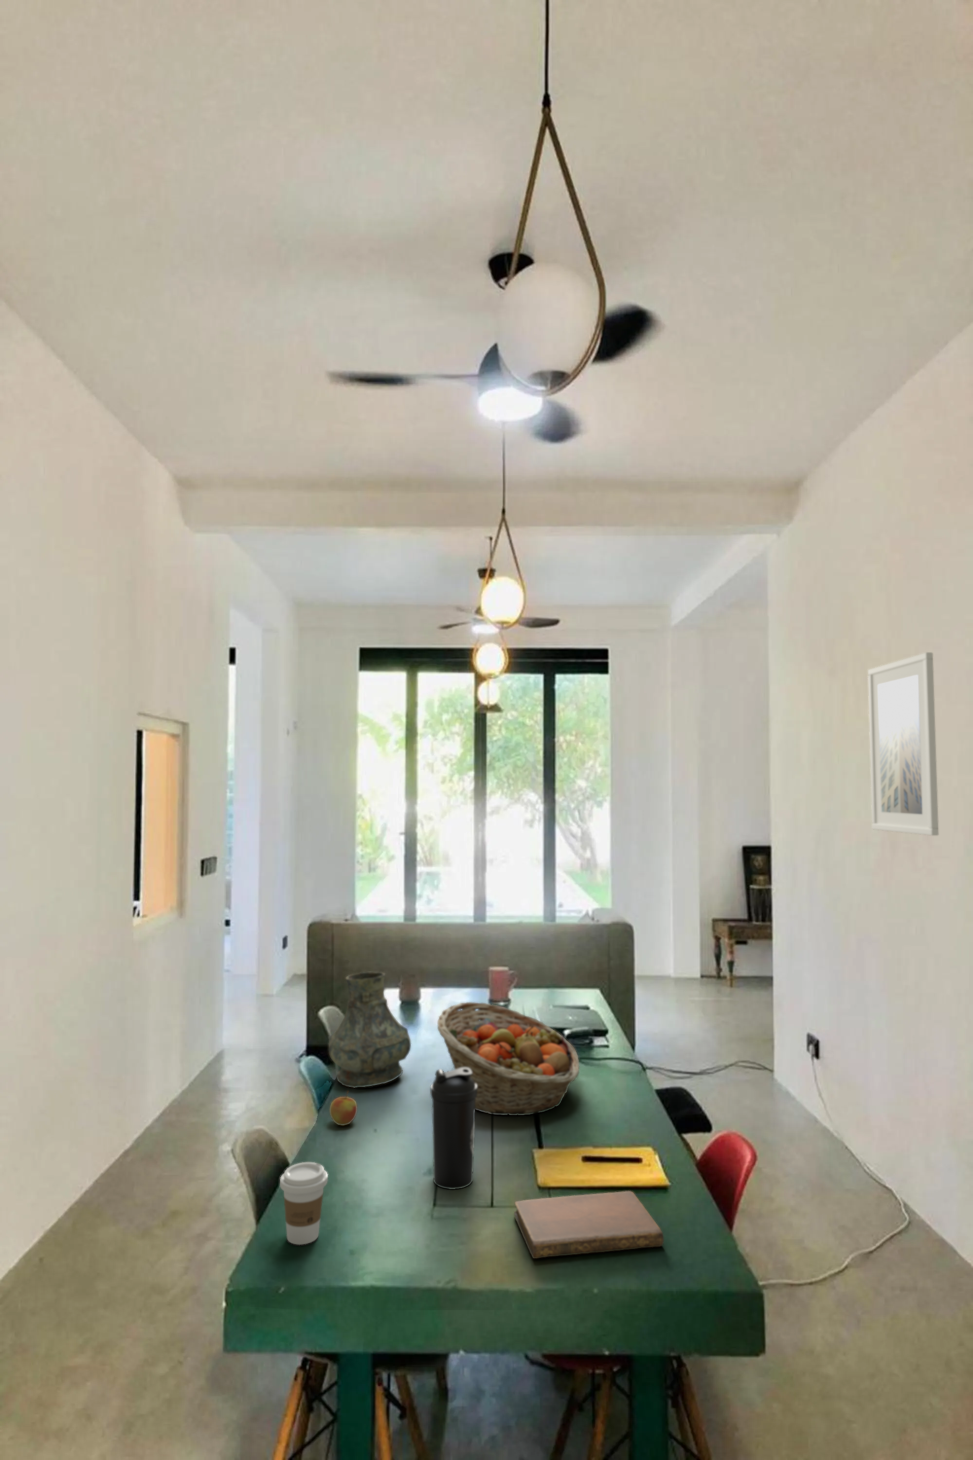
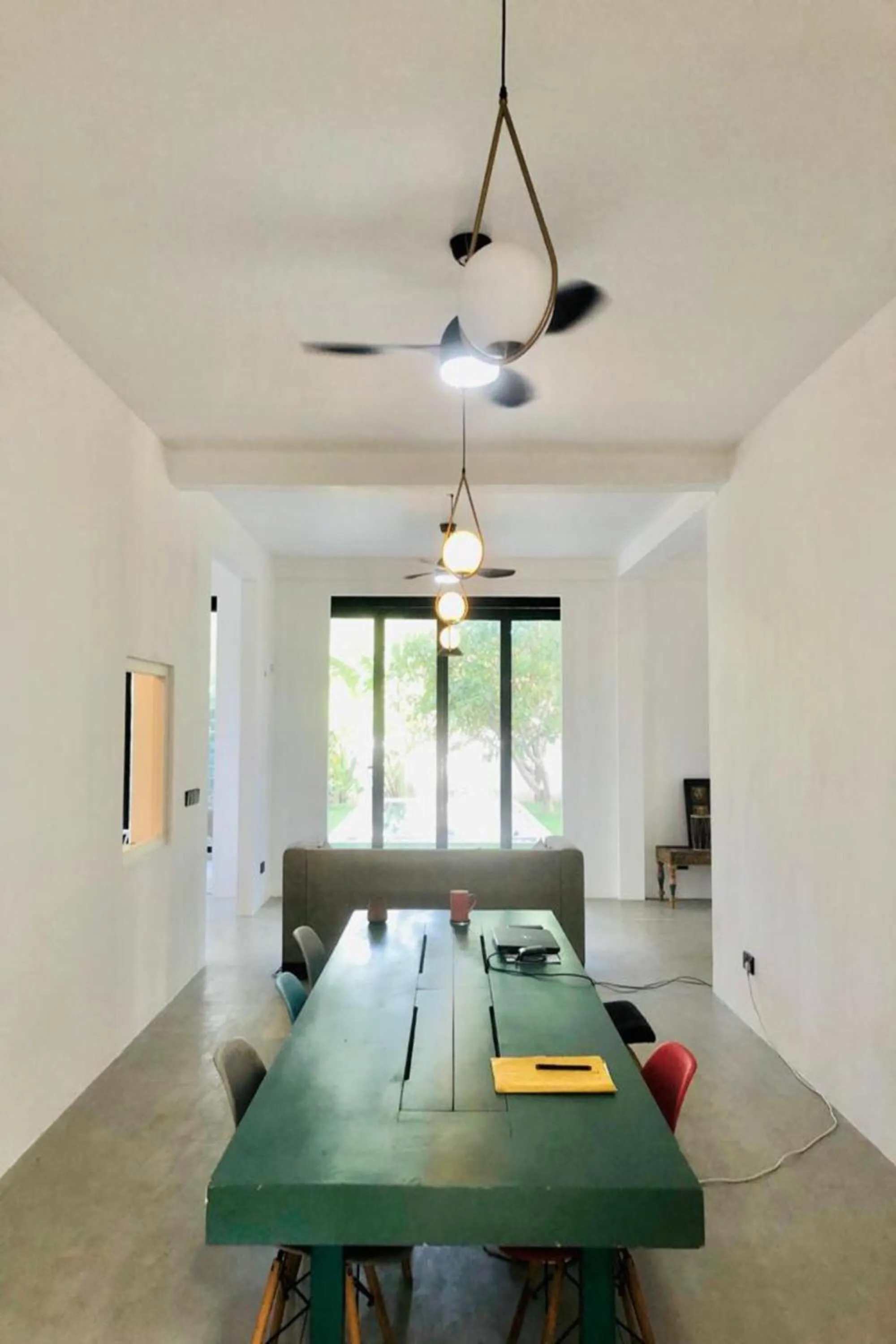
- notebook (585, 1222)
- water bottle (454, 1124)
- fruit basket (508, 1054)
- vase (369, 1025)
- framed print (900, 746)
- apple (343, 1107)
- coffee cup (303, 1203)
